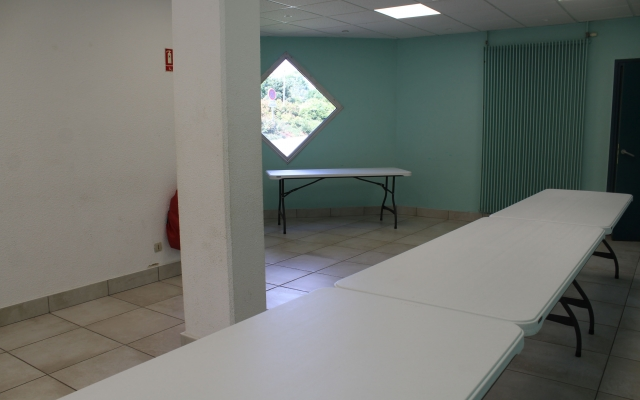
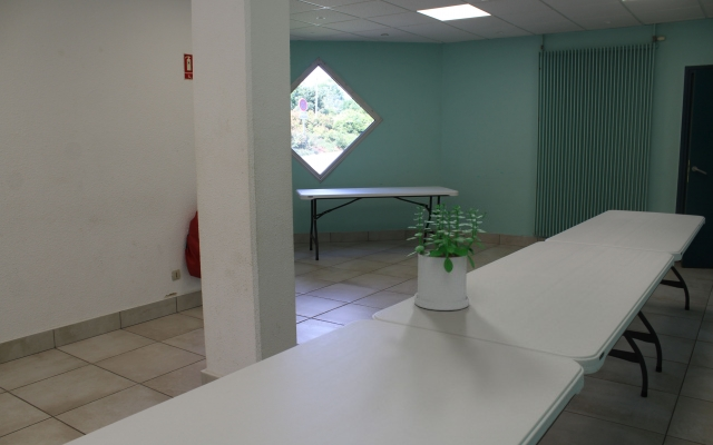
+ potted plant (448, 253)
